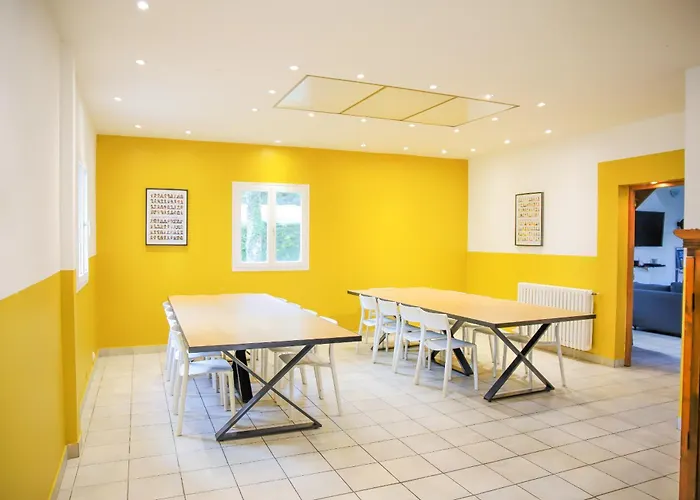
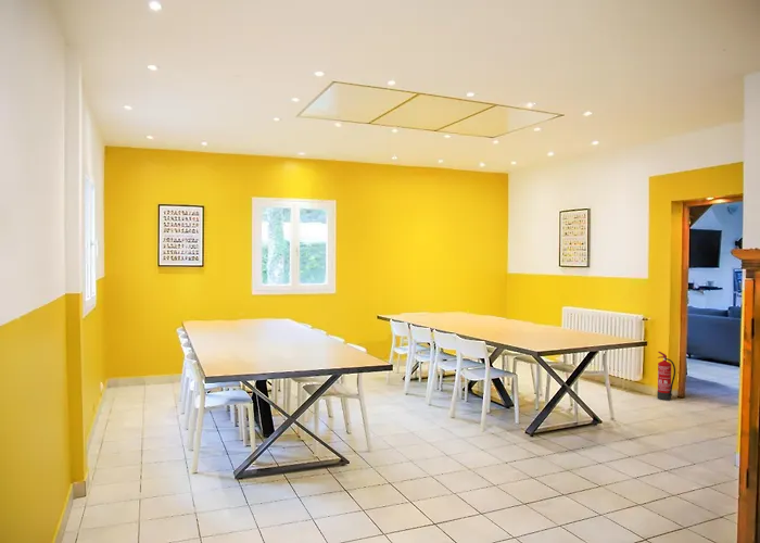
+ fire extinguisher (666, 376)
